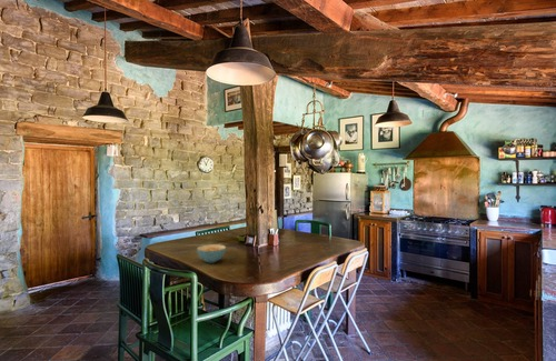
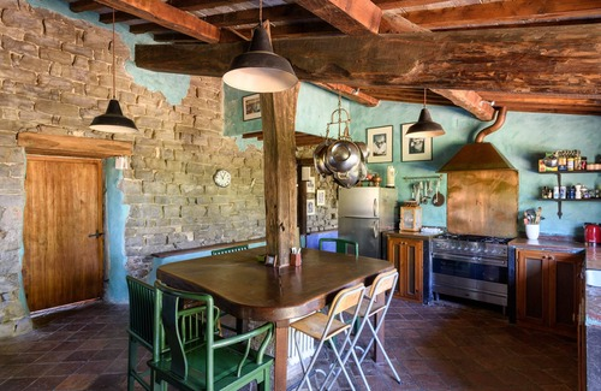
- cereal bowl (211, 254)
